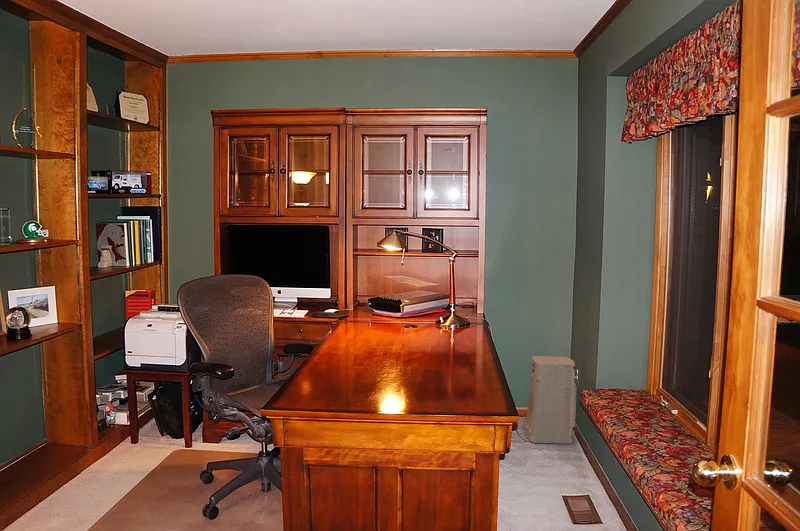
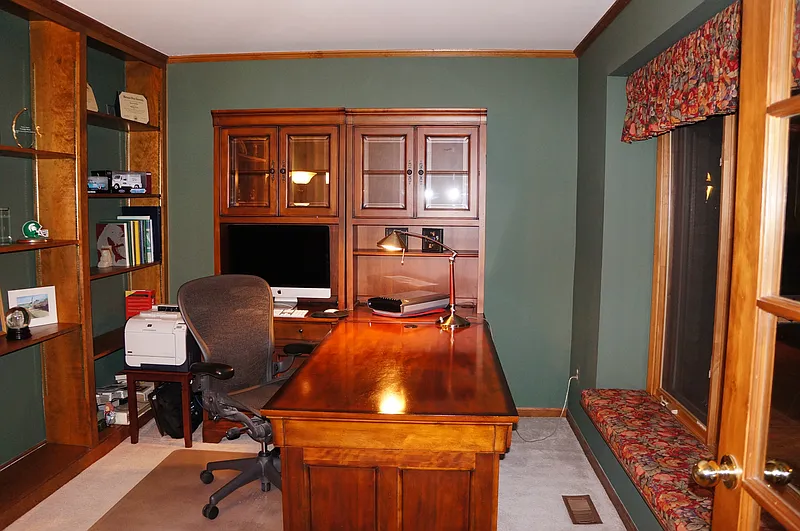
- air purifier (550, 398)
